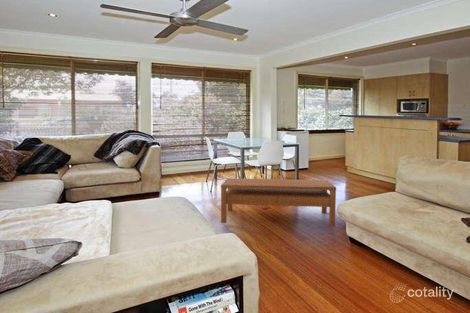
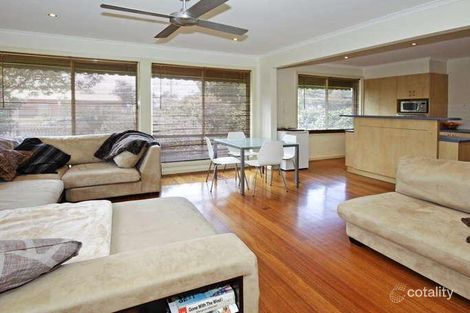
- coffee table (276, 200)
